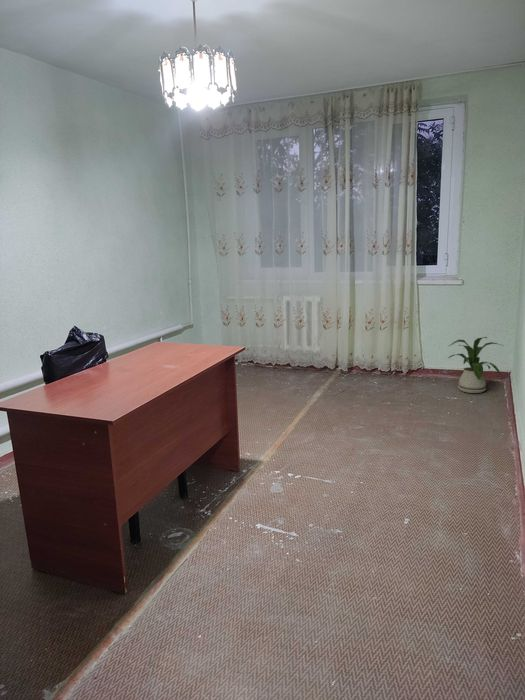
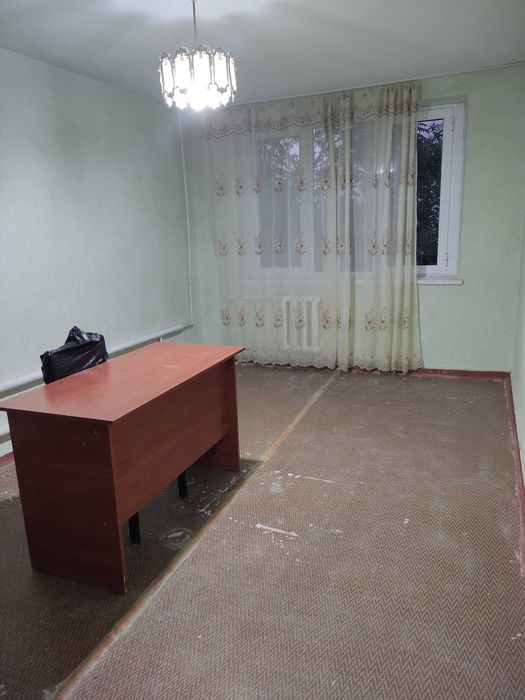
- house plant (474, 361)
